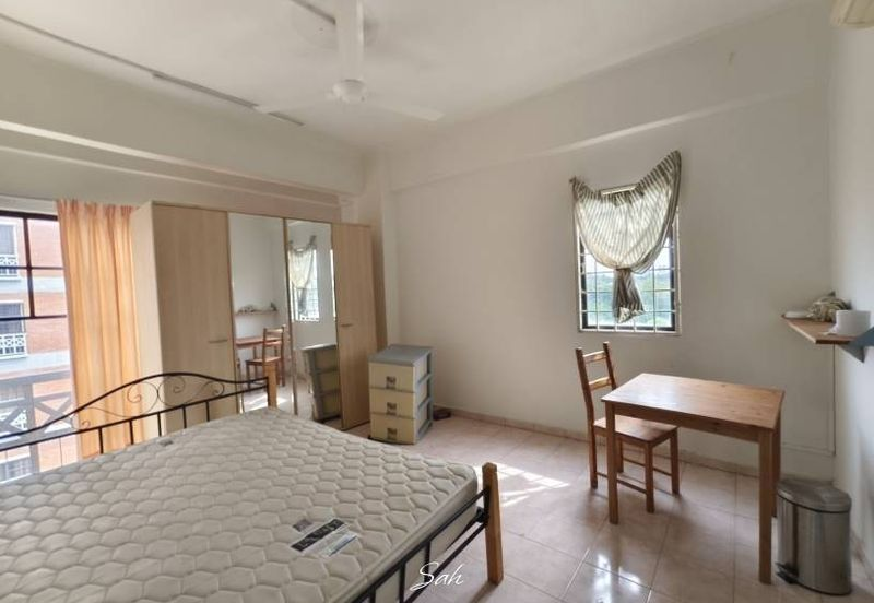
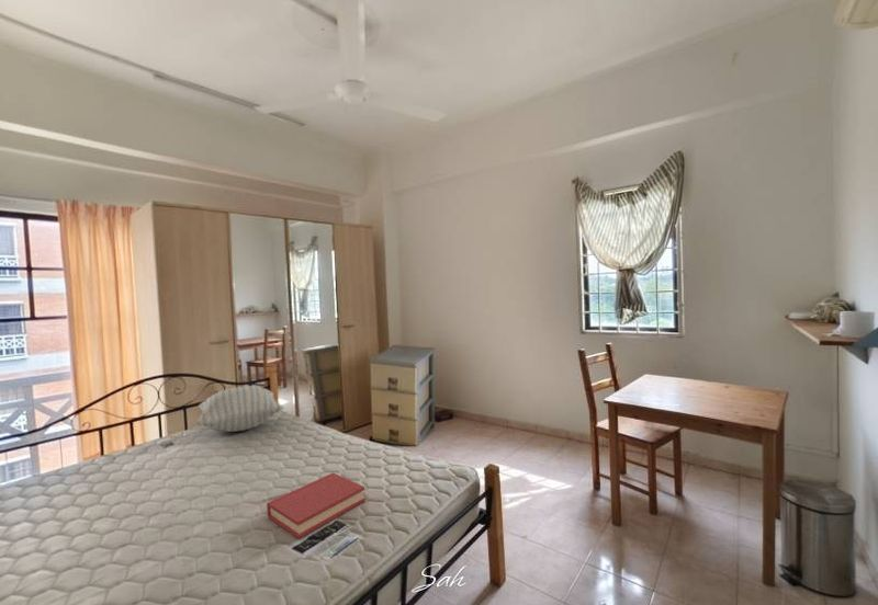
+ hardback book (317, 501)
+ pillow (239, 407)
